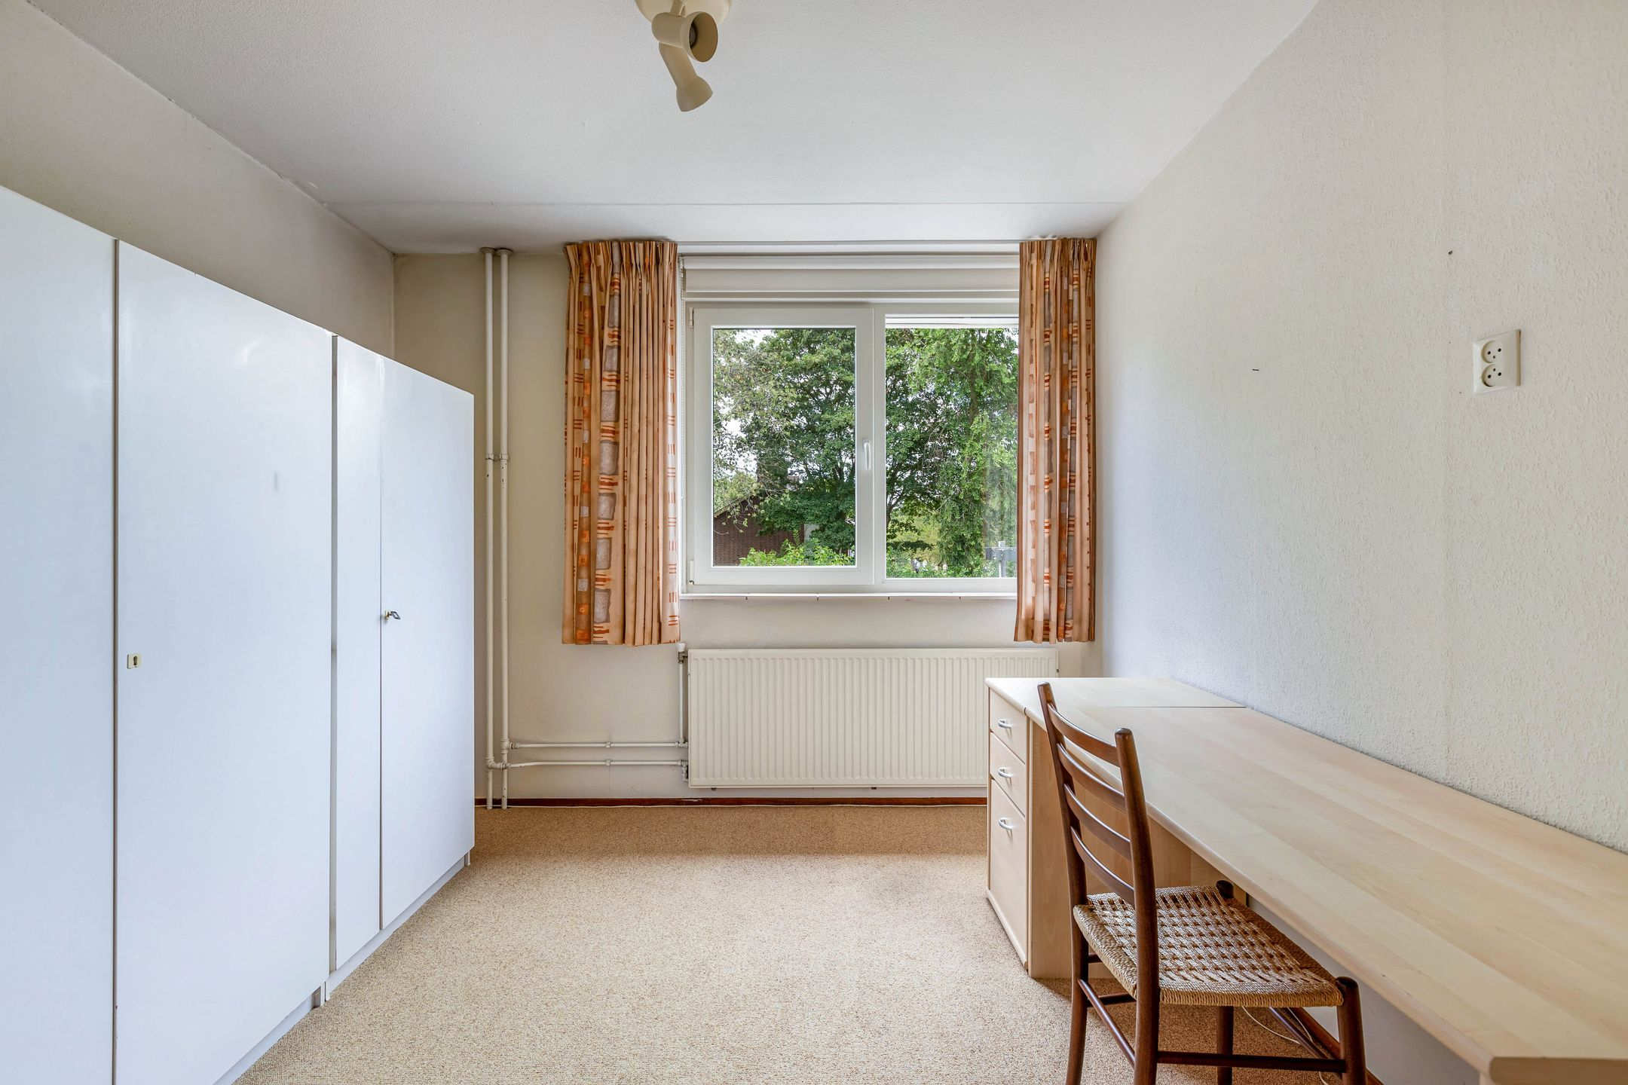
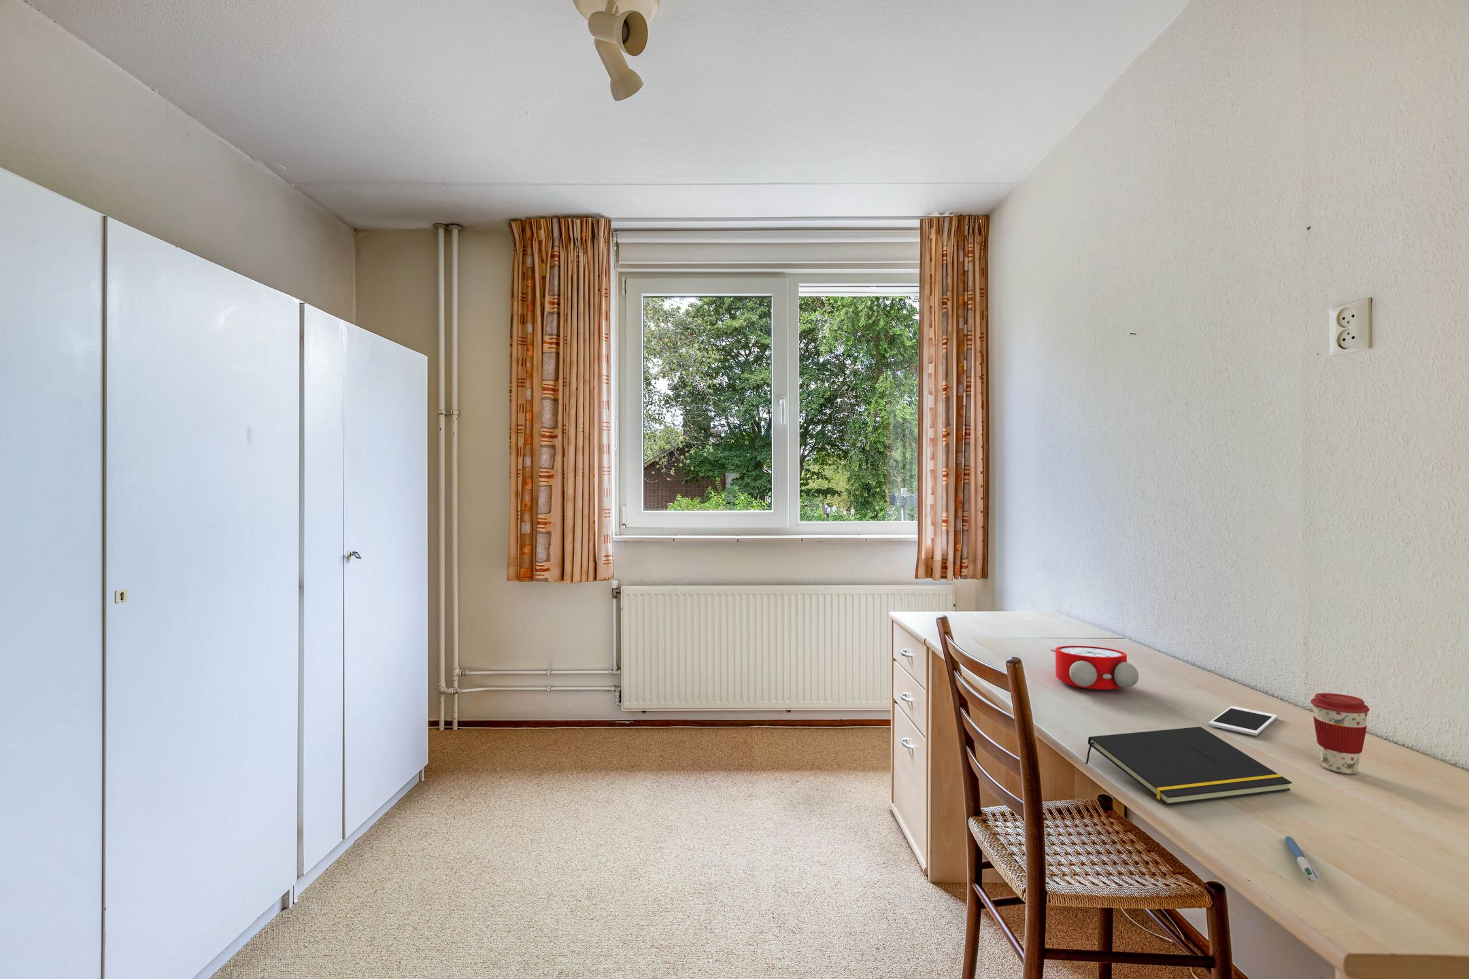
+ cell phone (1243, 720)
+ pen (1302, 858)
+ alarm clock (1090, 667)
+ notepad (1185, 763)
+ coffee cup (1339, 732)
